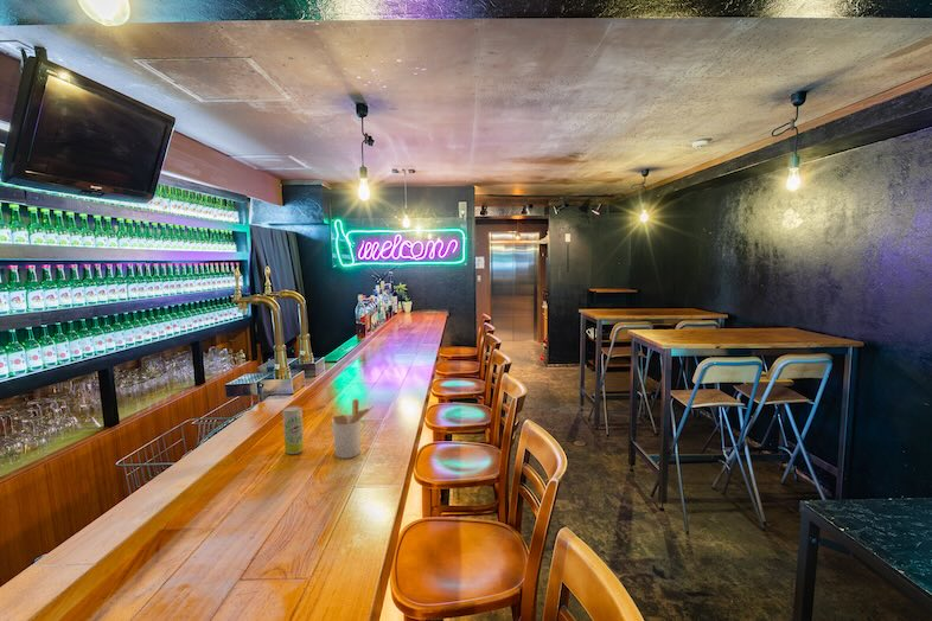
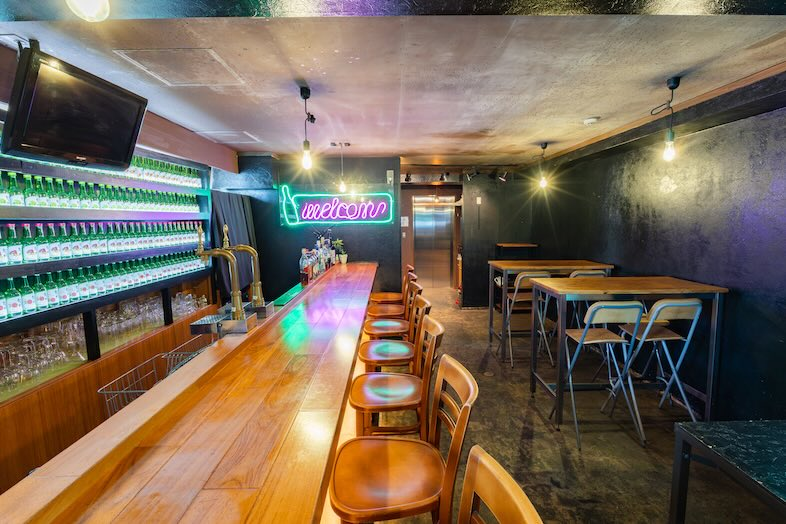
- beverage can (293, 429)
- utensil holder (352, 429)
